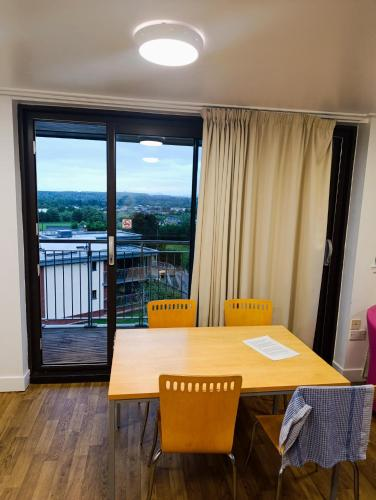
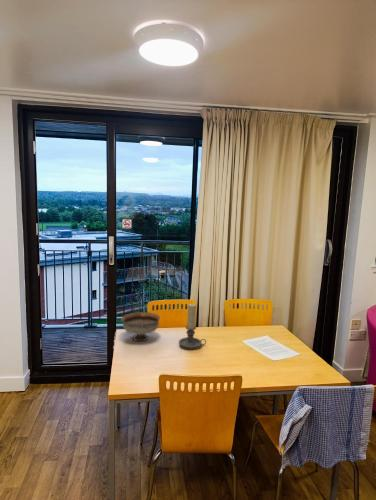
+ candle holder (193, 324)
+ bowl (140, 327)
